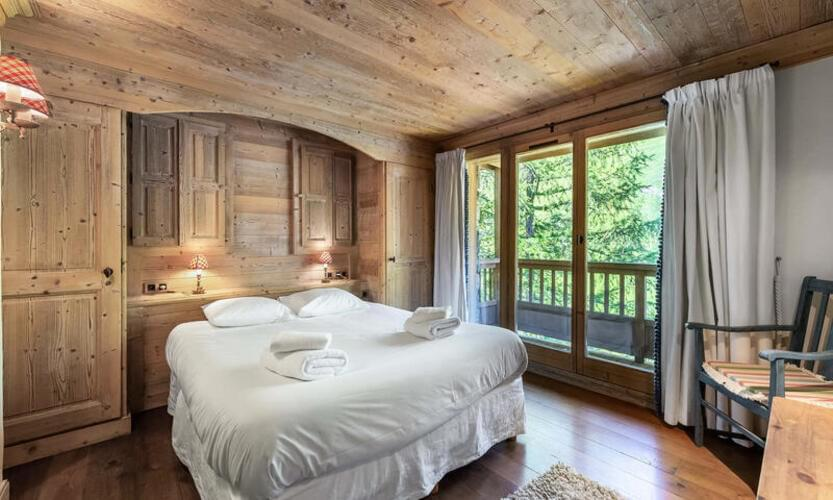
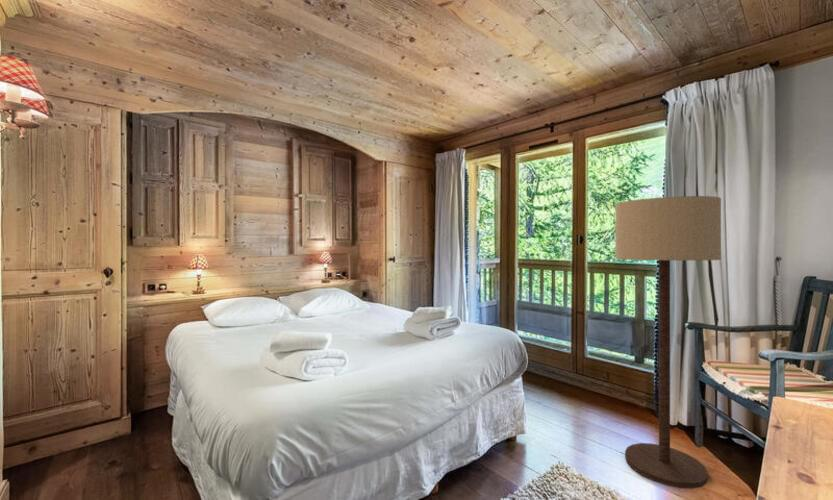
+ floor lamp (664, 334)
